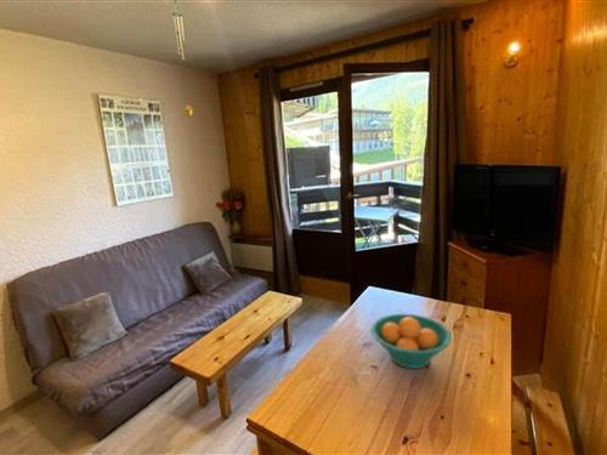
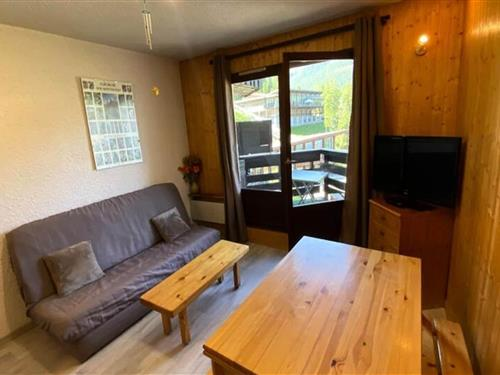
- fruit bowl (409, 337)
